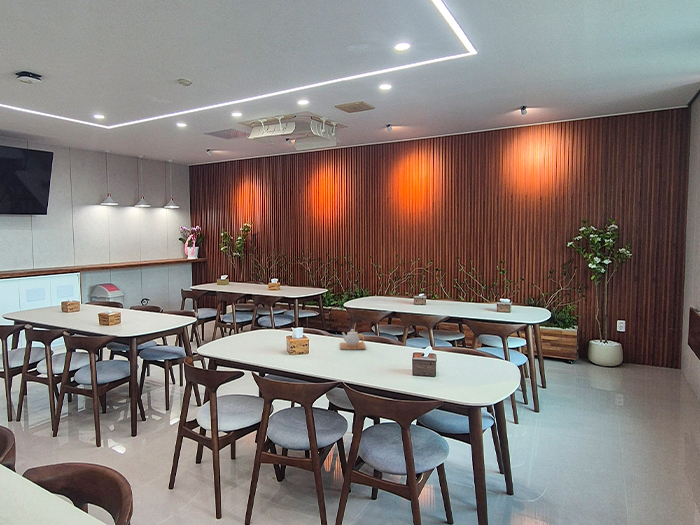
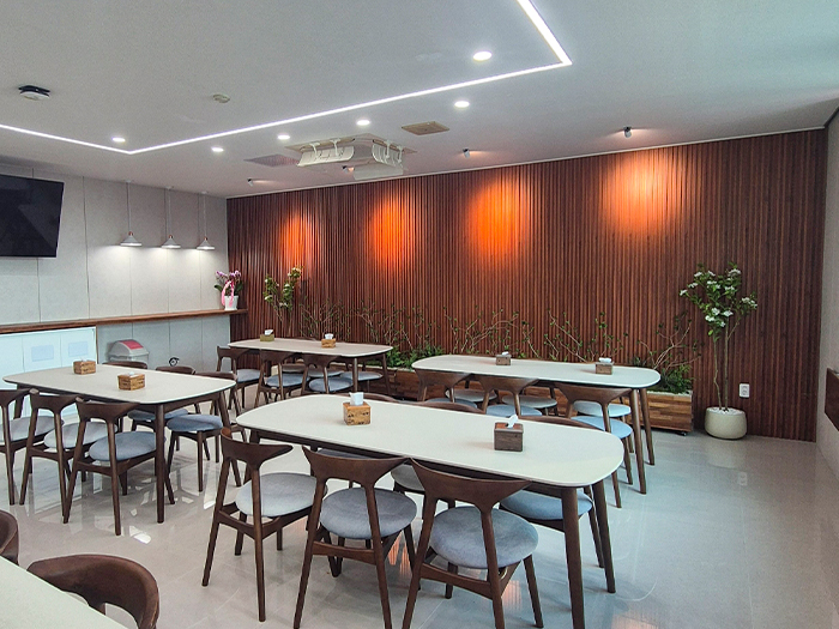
- teapot (352, 337)
